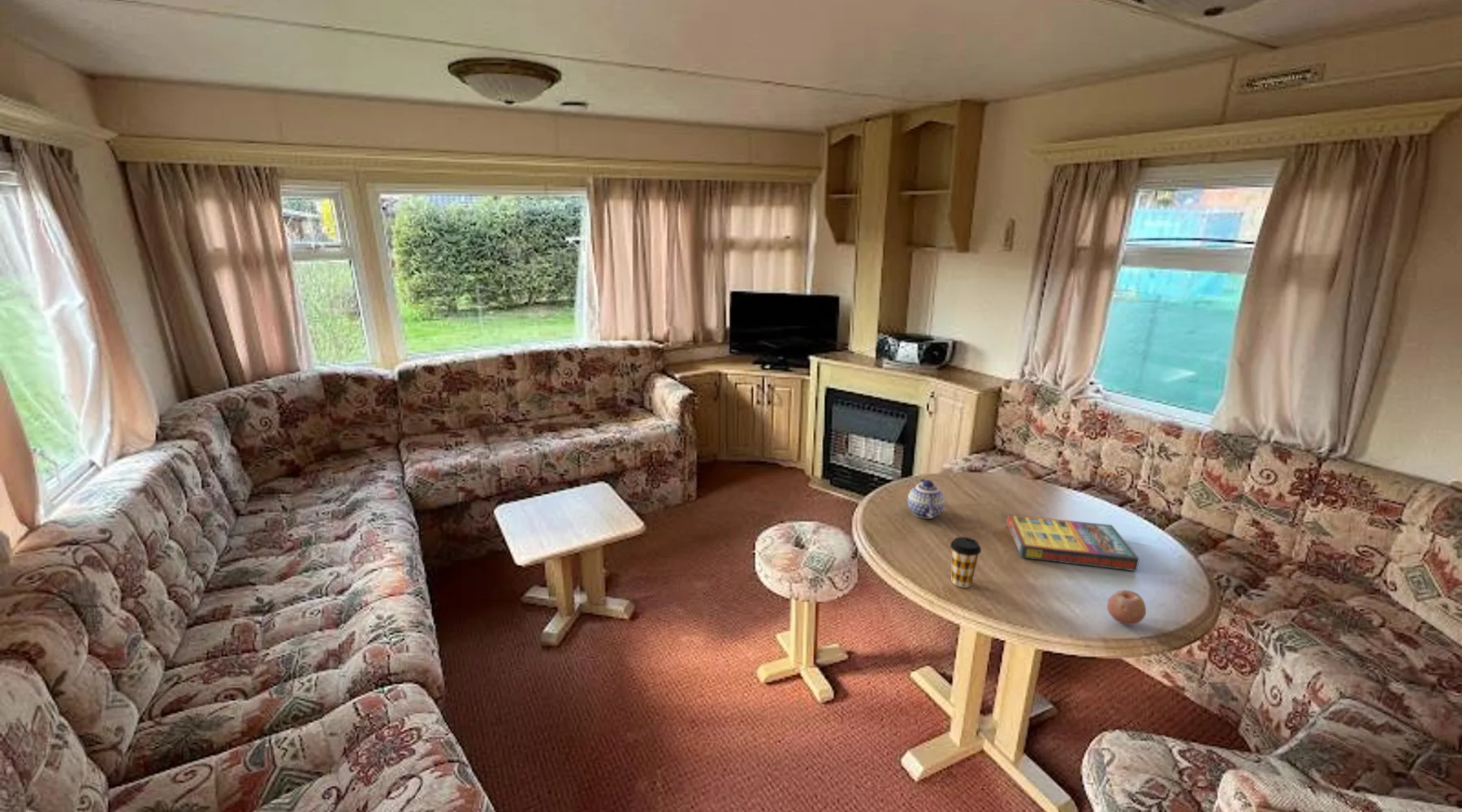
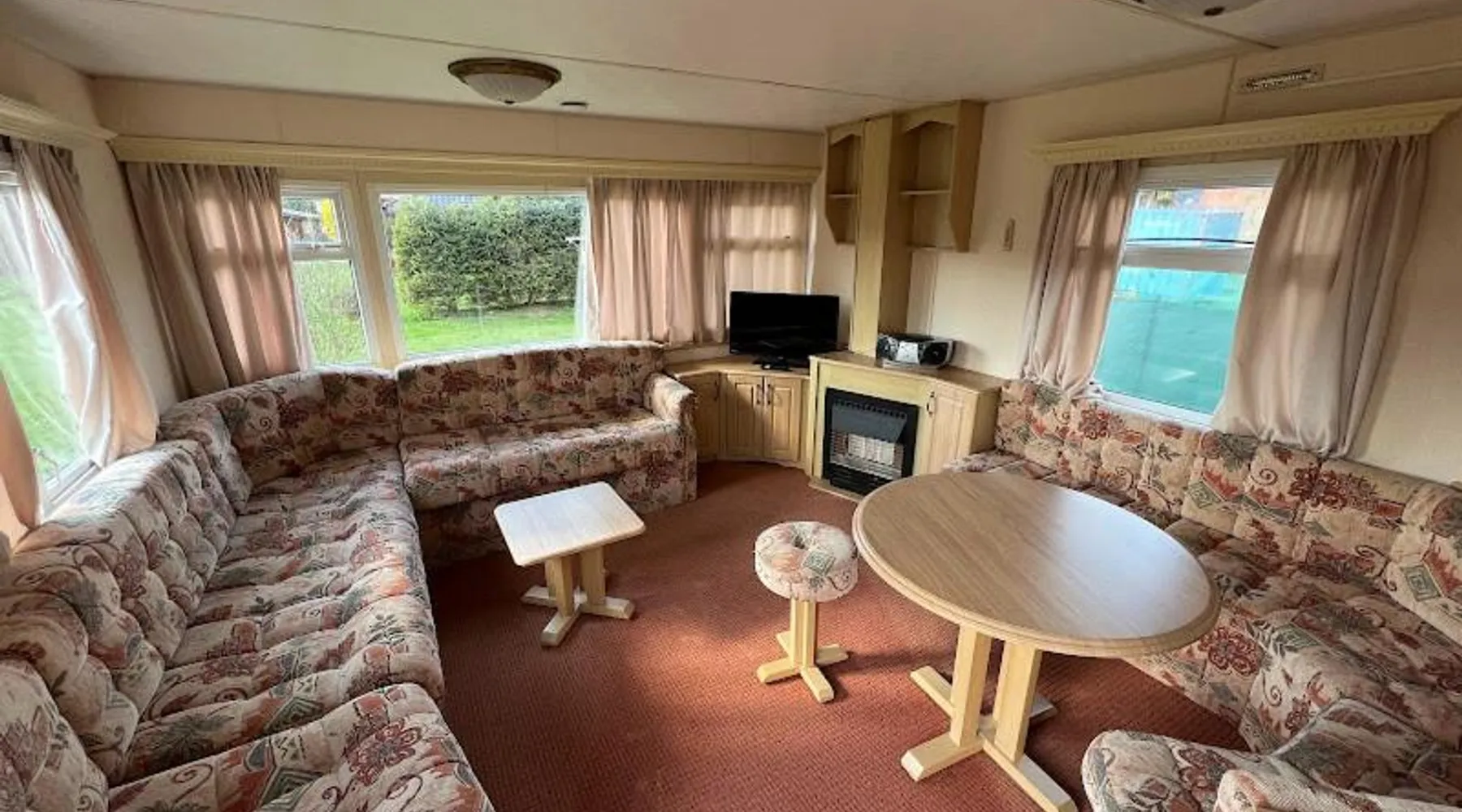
- coffee cup (963, 562)
- teapot (926, 497)
- game compilation box (1067, 540)
- fruit (1127, 607)
